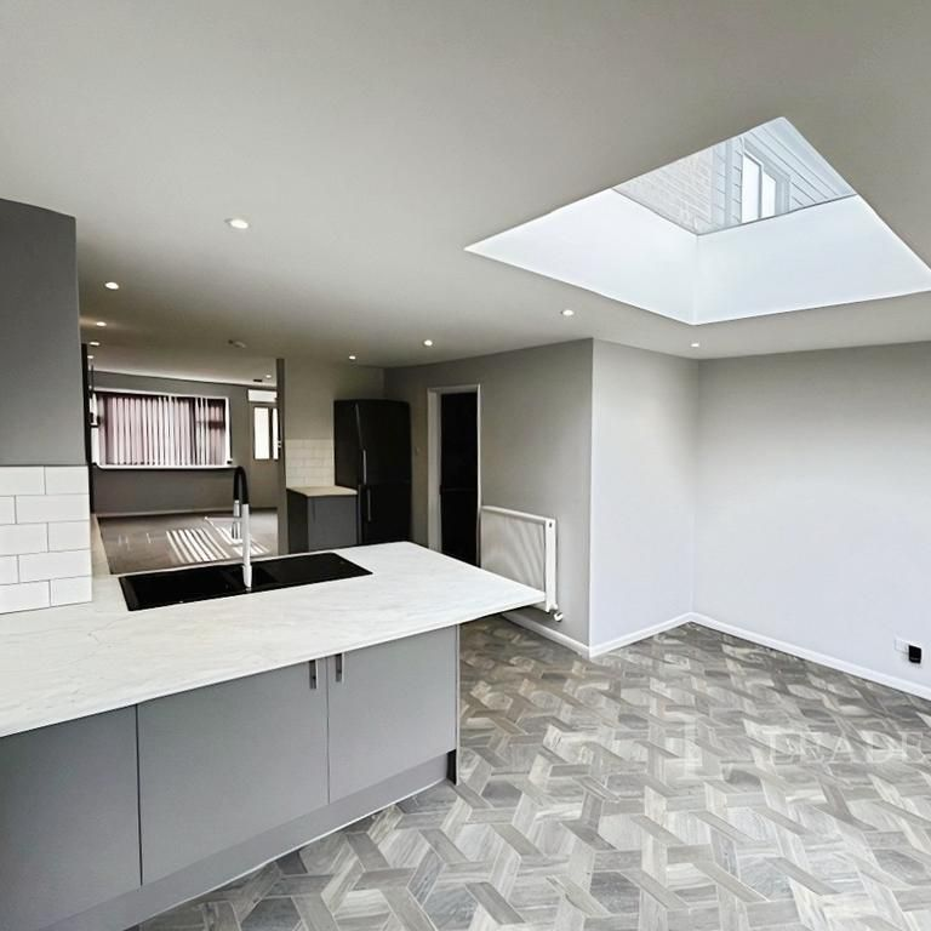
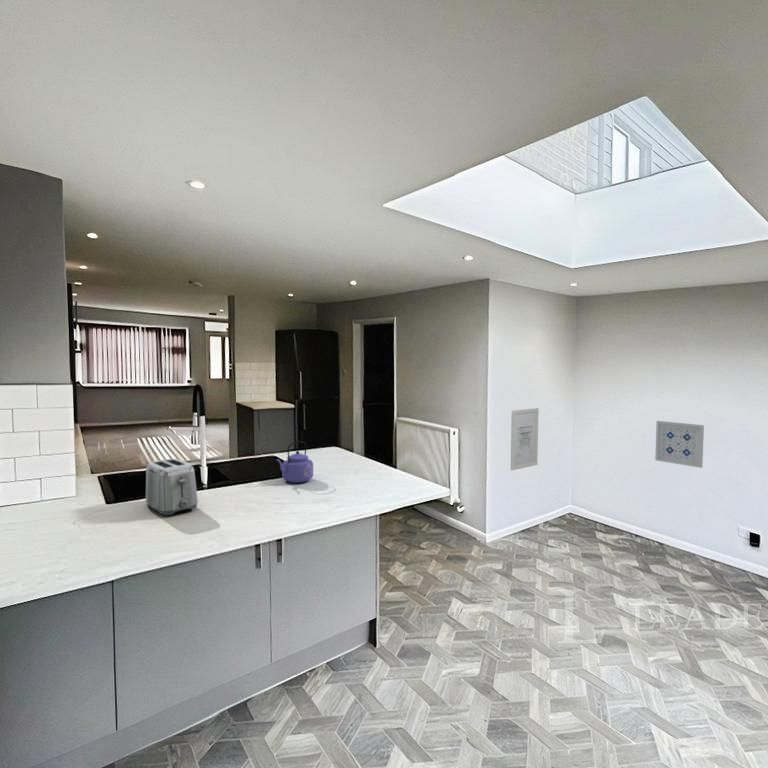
+ wall art (524, 438)
+ kettle (293, 461)
+ toaster (170, 484)
+ wall art (678, 443)
